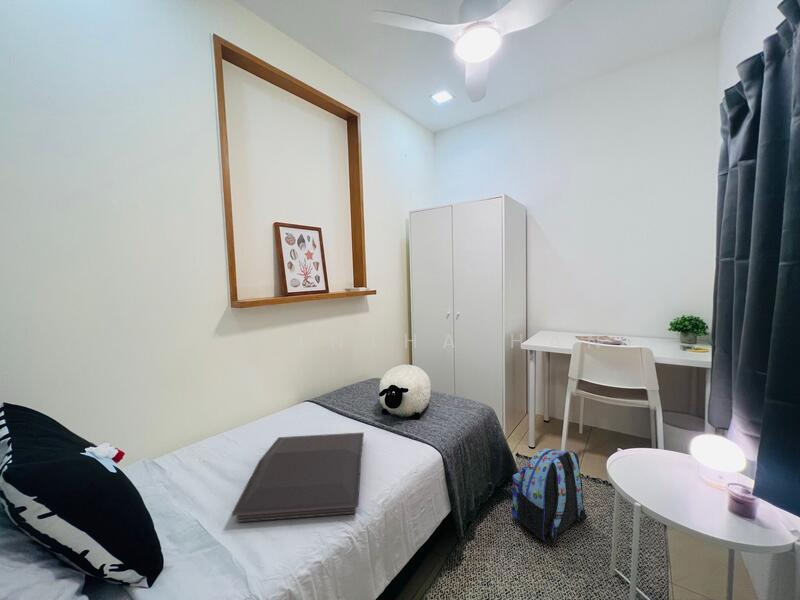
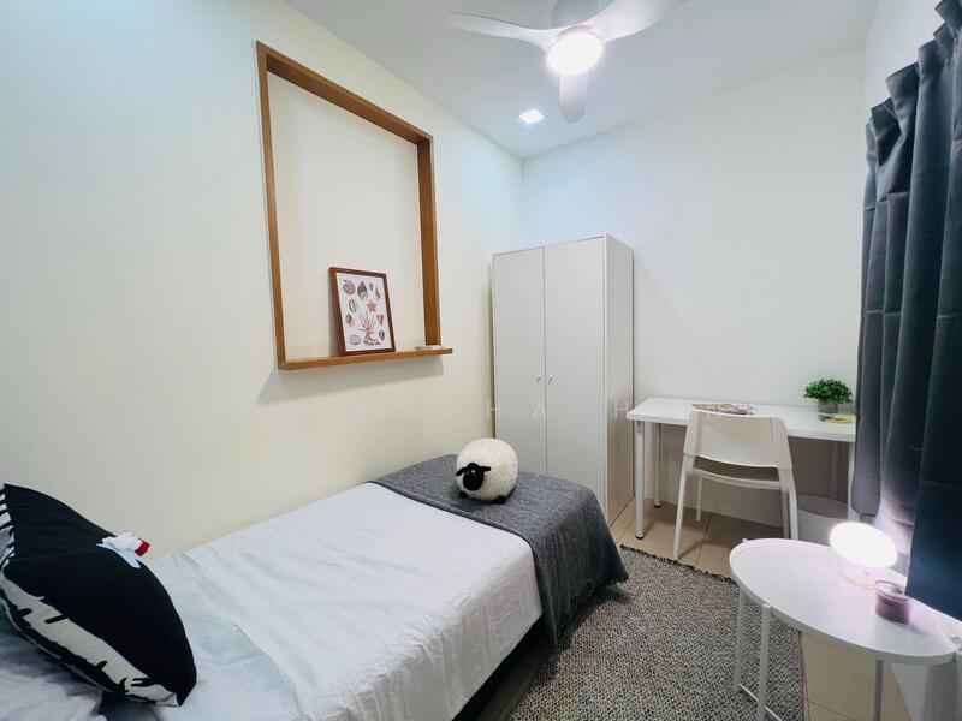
- backpack (547, 484)
- serving tray (311, 462)
